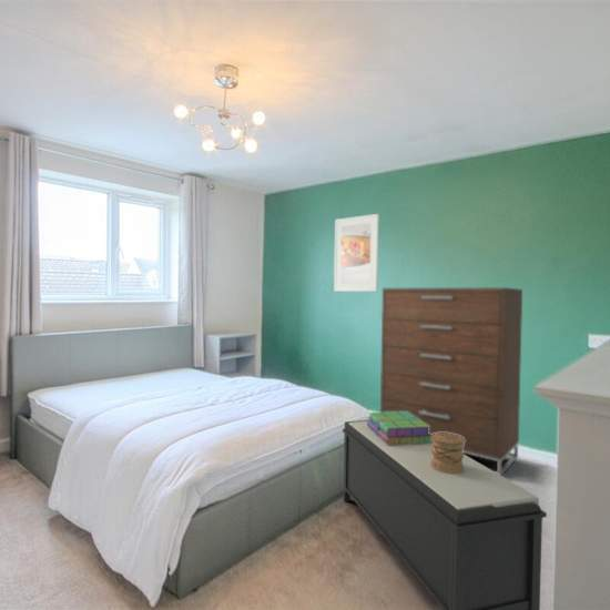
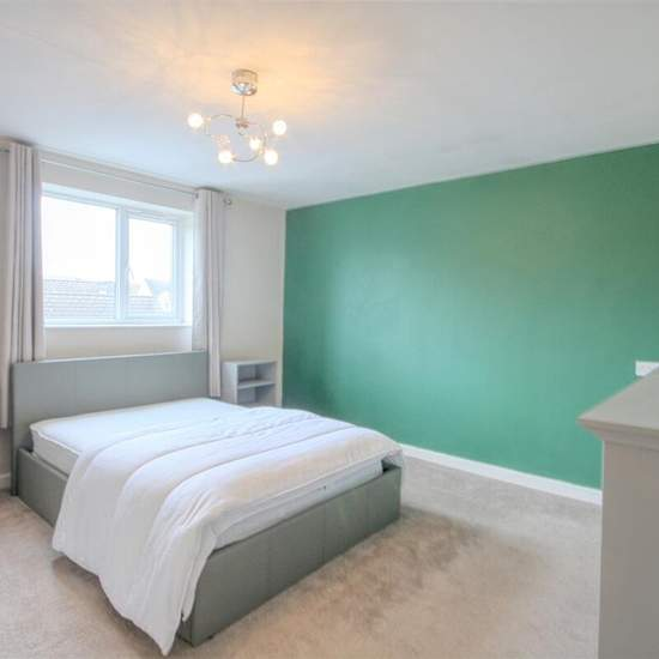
- stack of books (397, 426)
- bench (419, 500)
- decorative box (447, 450)
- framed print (355, 254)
- dresser (447, 369)
